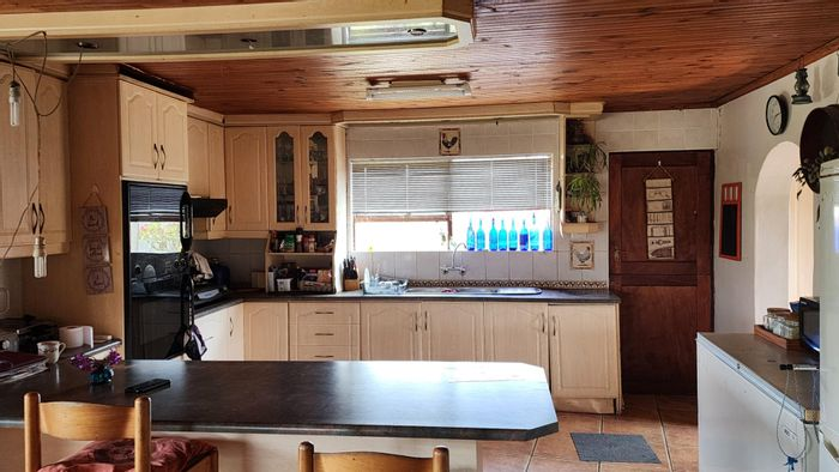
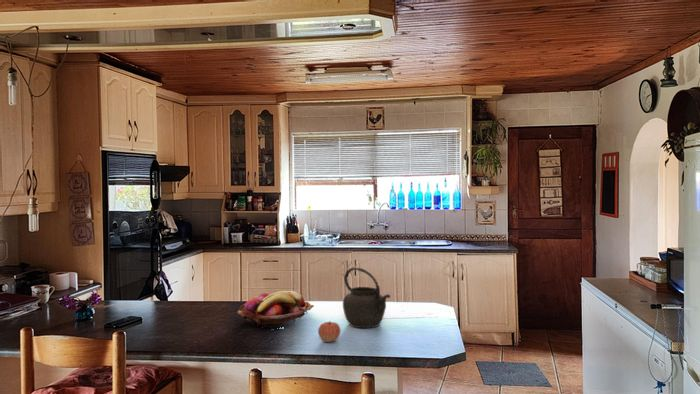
+ kettle (367, 296)
+ apple (329, 330)
+ fruit basket (275, 306)
